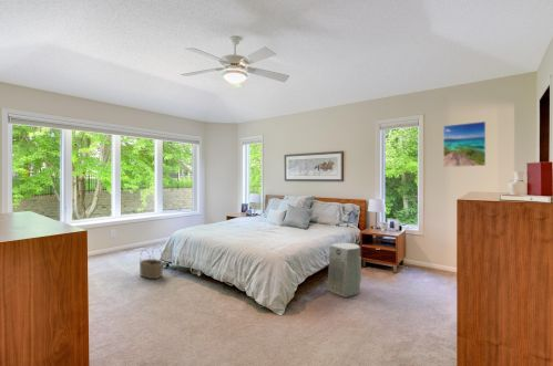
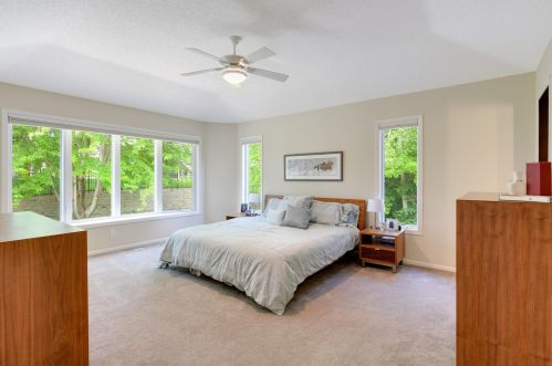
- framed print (463, 145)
- fan (346, 268)
- wicker basket (151, 261)
